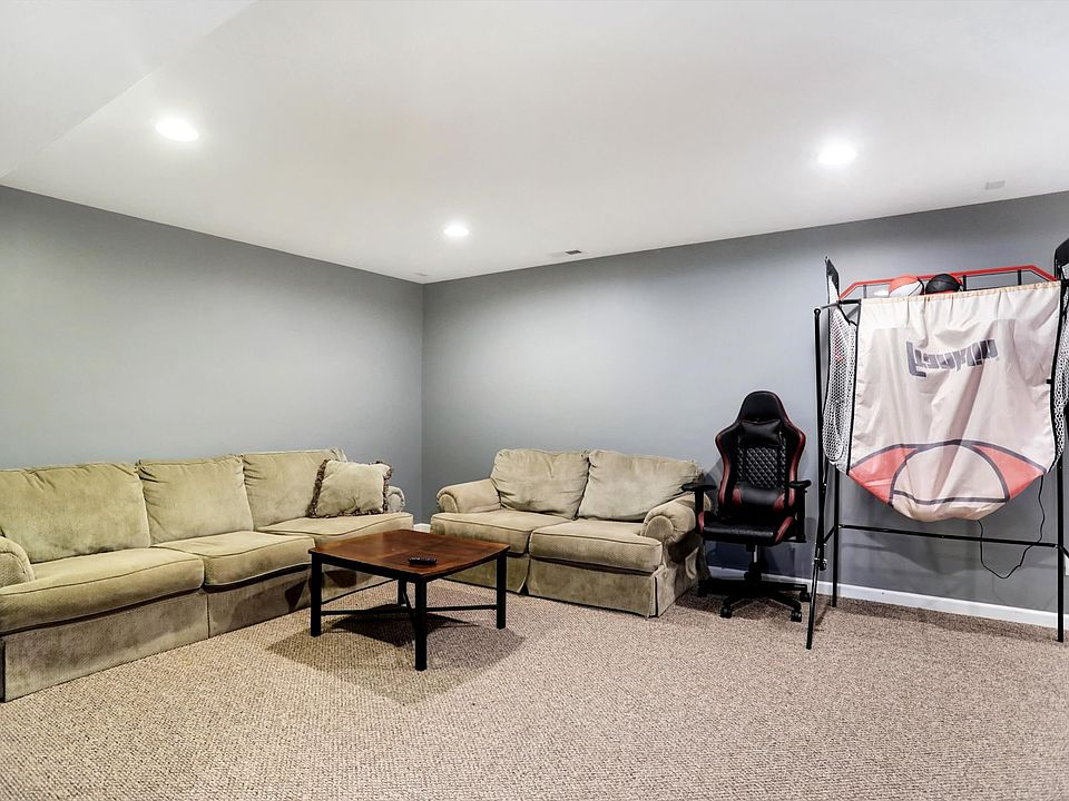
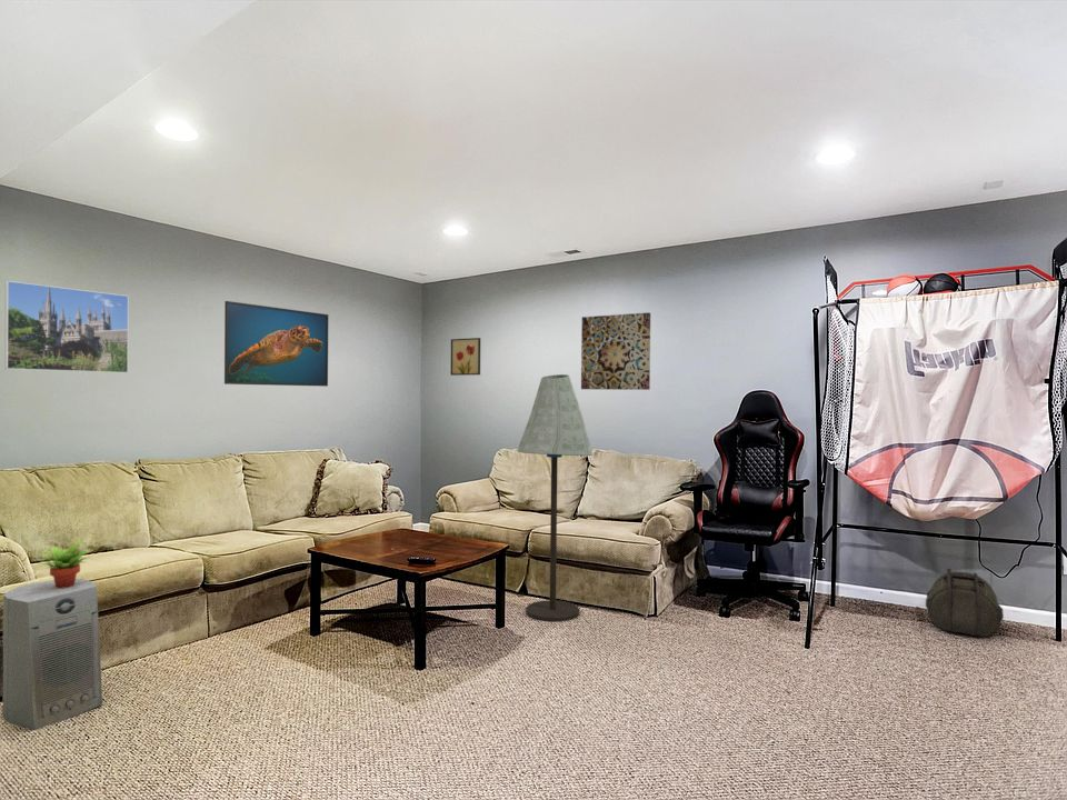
+ wall art (615, 352)
+ fan (49, 647)
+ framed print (280, 347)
+ backpack (963, 599)
+ succulent plant (66, 563)
+ floor lamp (554, 493)
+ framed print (70, 330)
+ wall art (466, 357)
